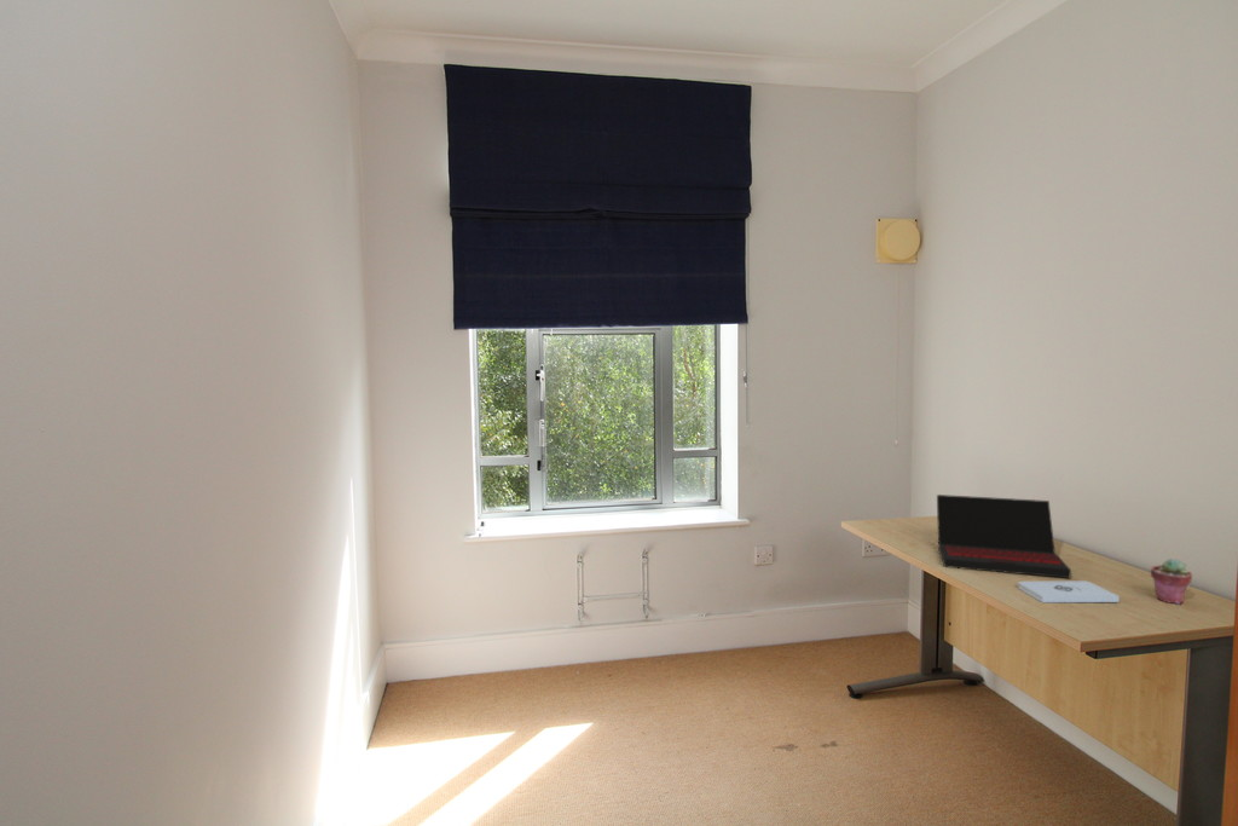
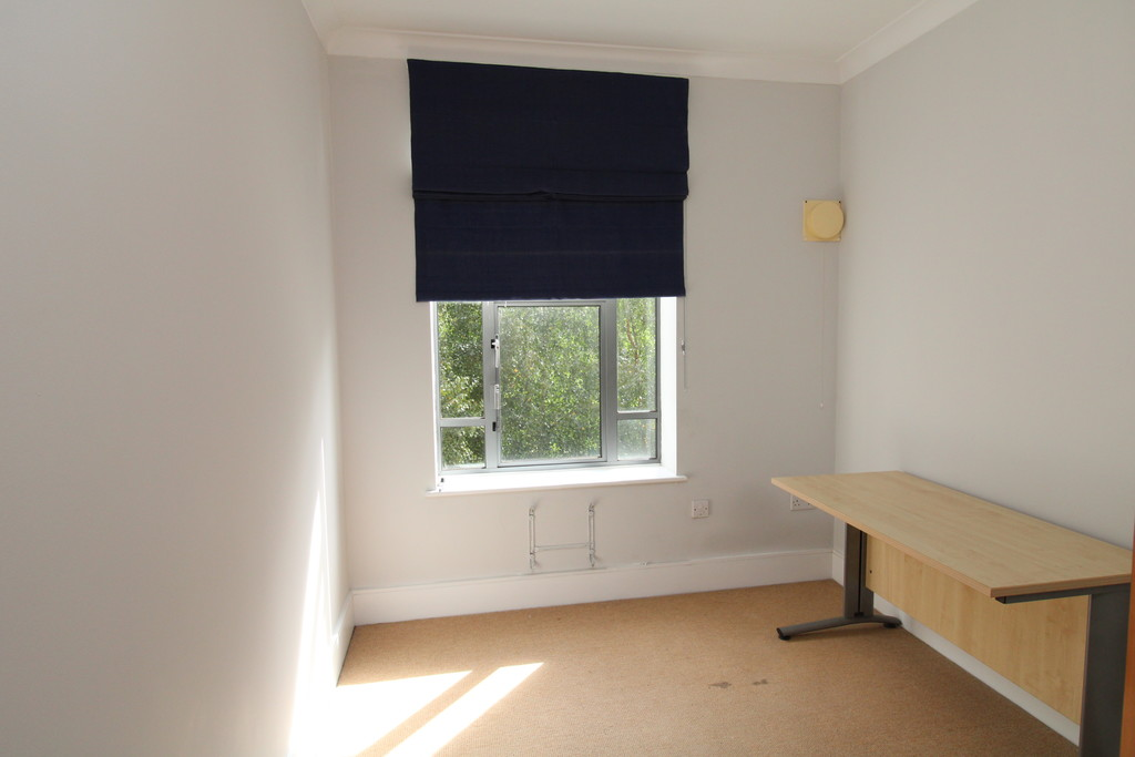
- laptop (997, 532)
- potted succulent (1170, 578)
- notepad (1065, 591)
